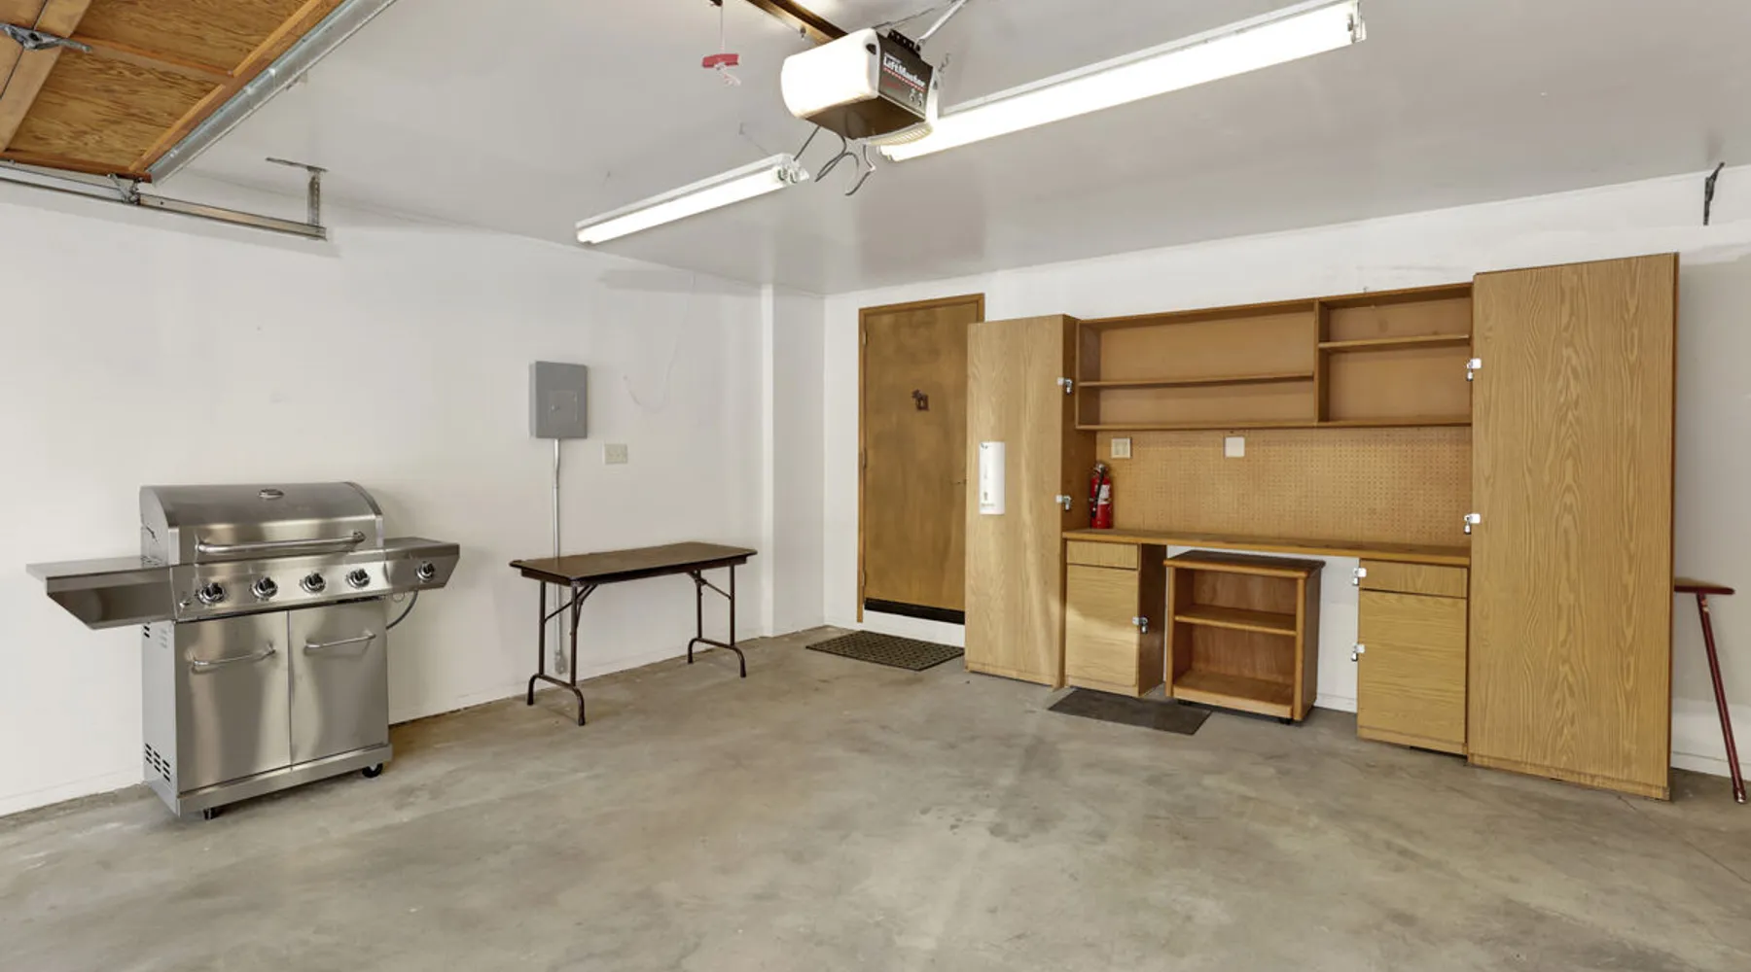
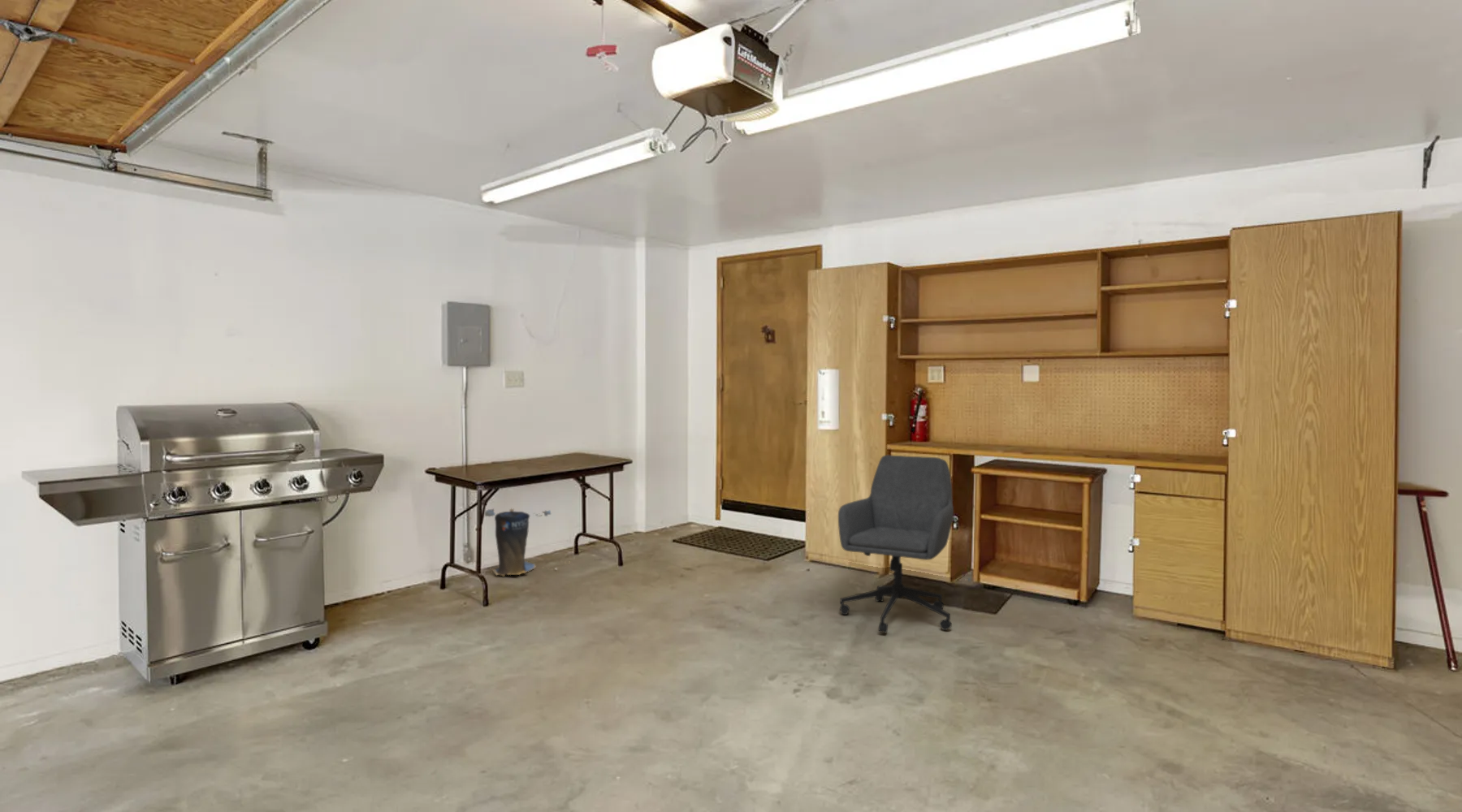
+ office chair (899, 538)
+ trash can (527, 535)
